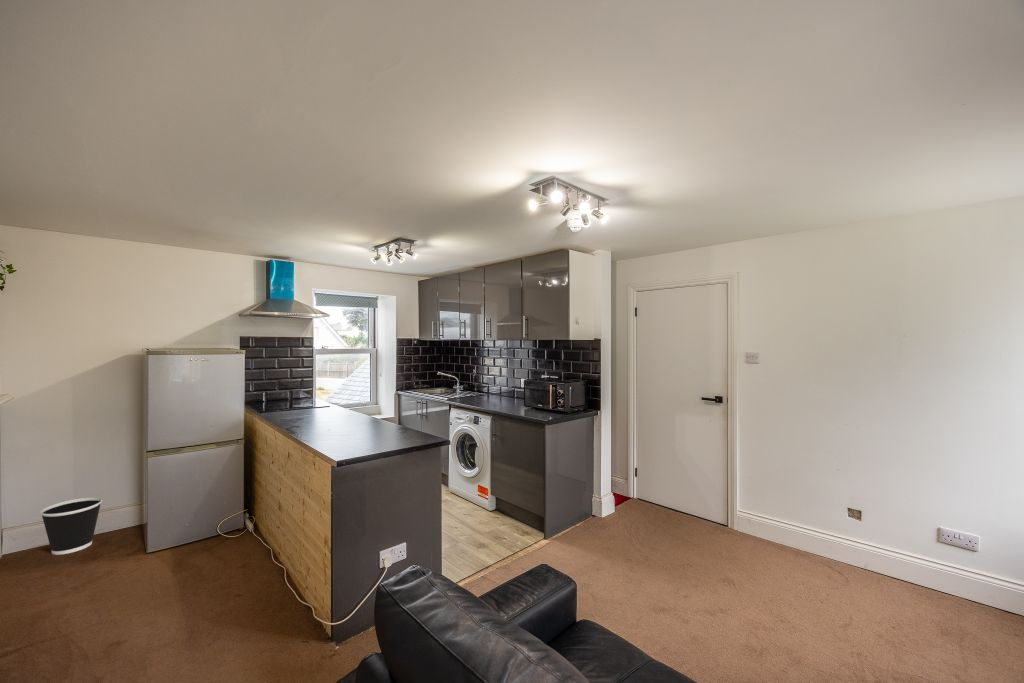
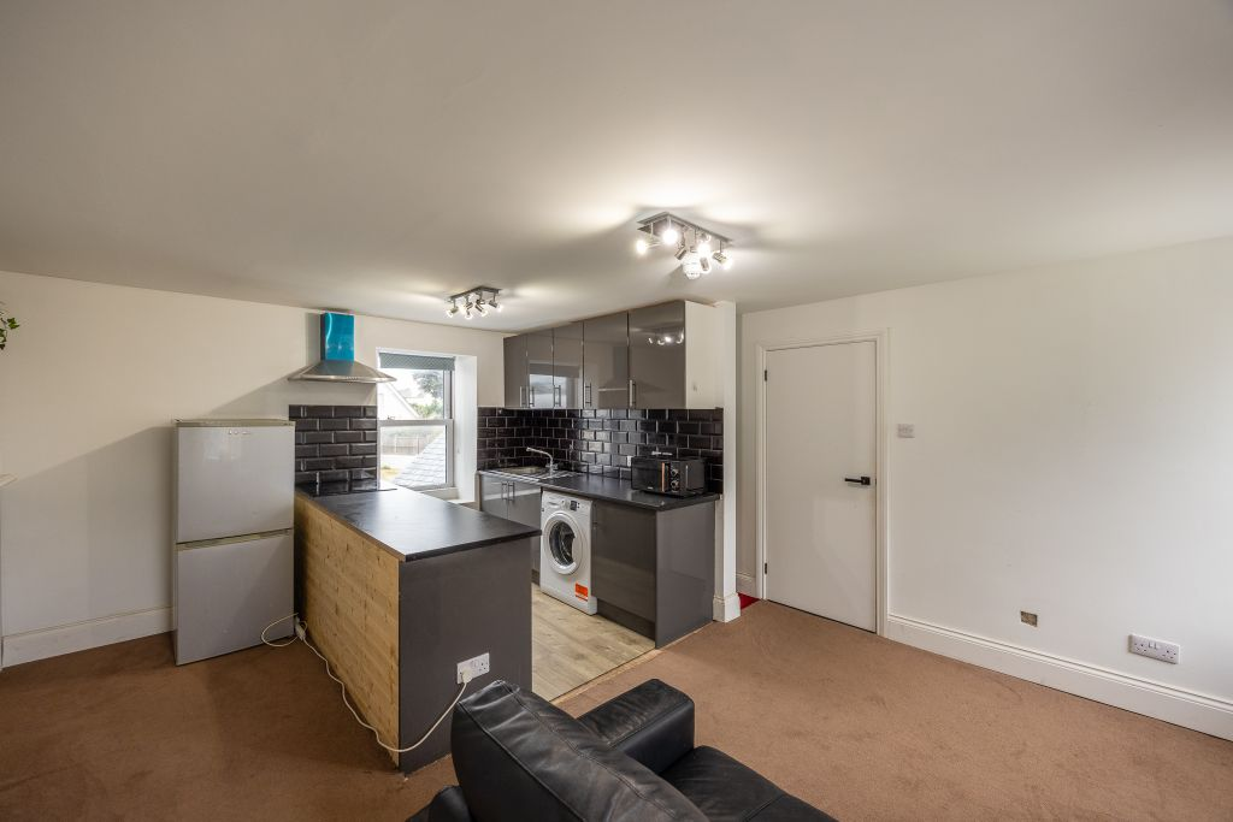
- wastebasket (72, 526)
